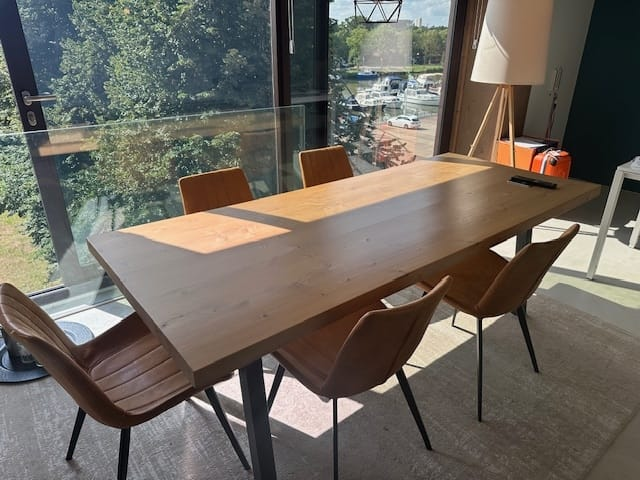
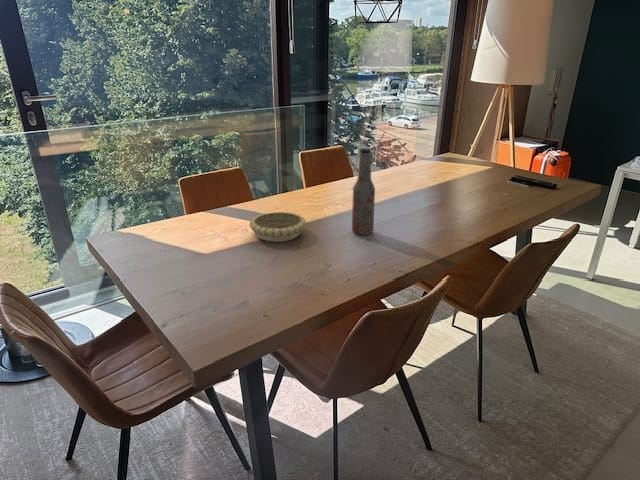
+ bottle (363, 192)
+ decorative bowl (278, 225)
